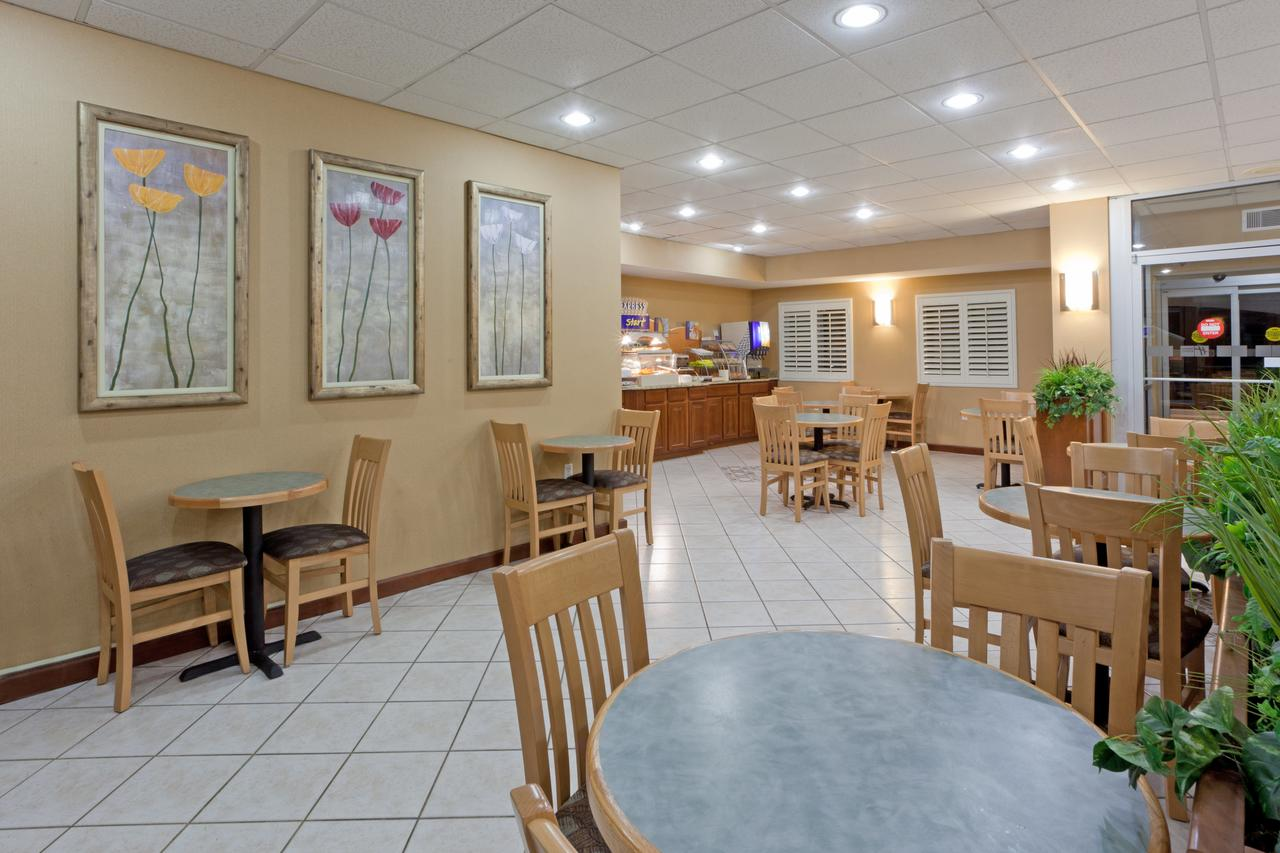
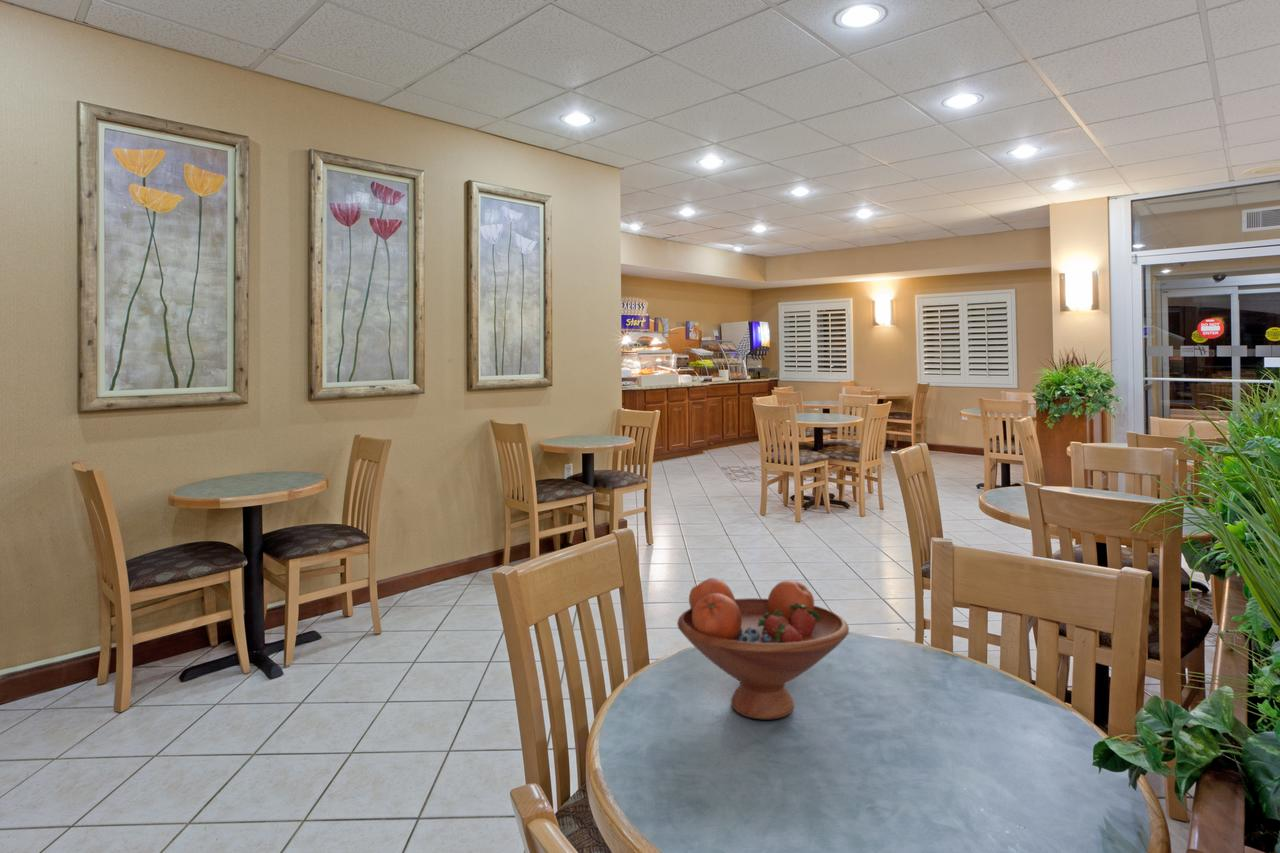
+ fruit bowl (761, 646)
